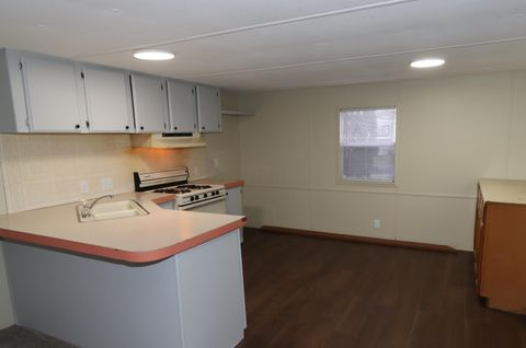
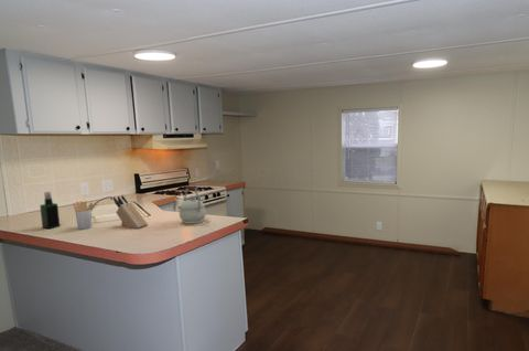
+ knife block (129, 211)
+ kettle (191, 203)
+ utensil holder (83, 214)
+ spray bottle (48, 210)
